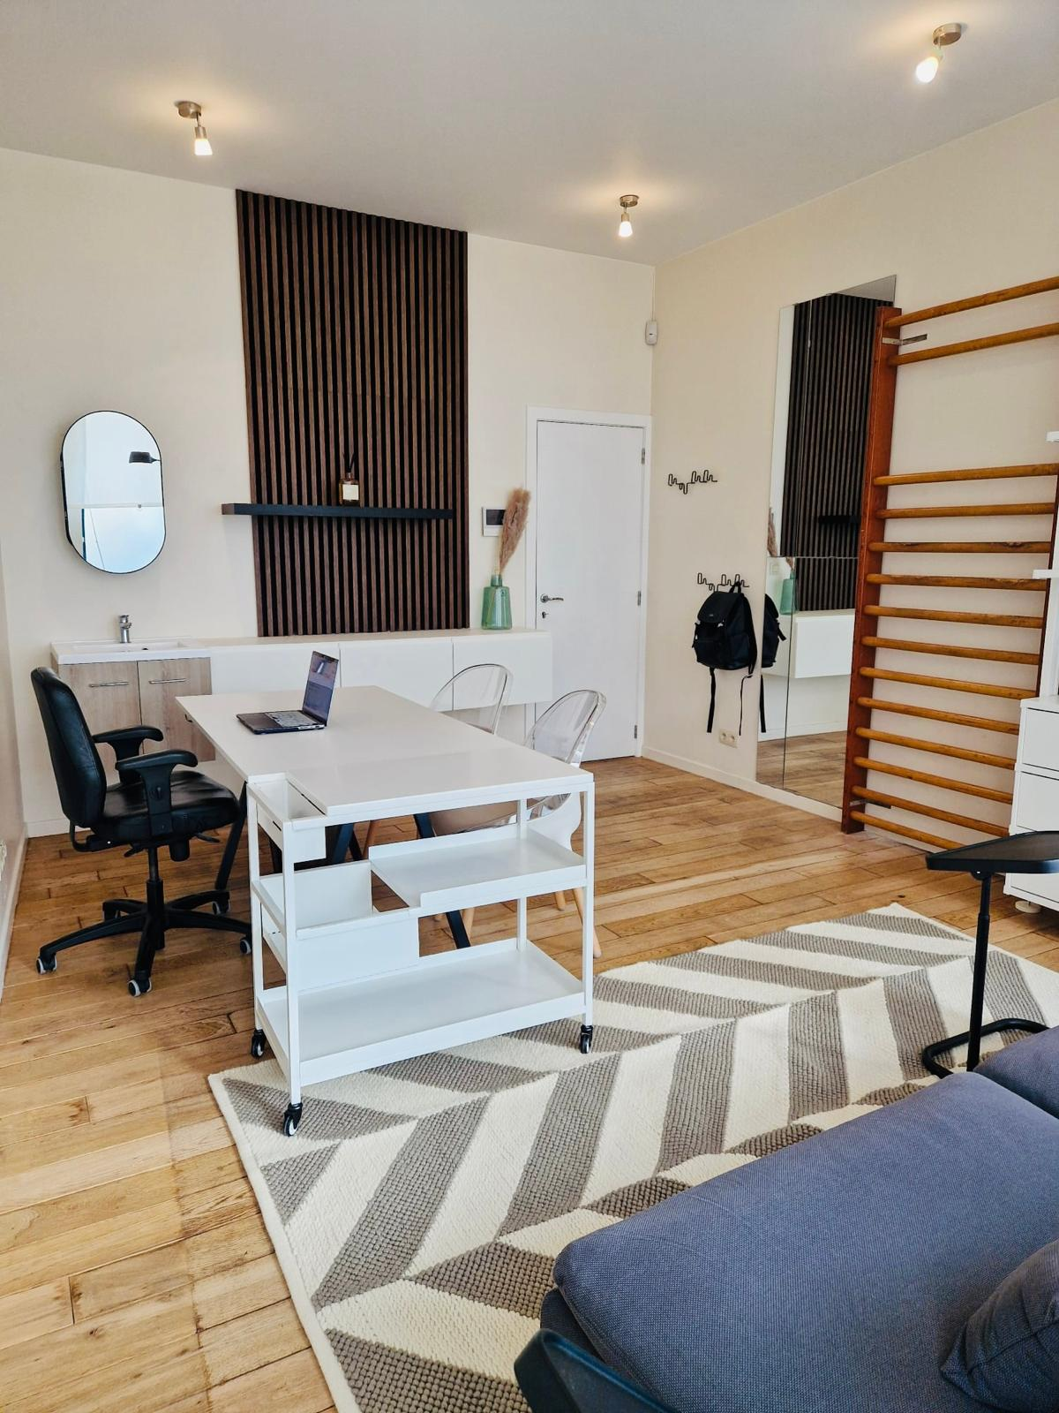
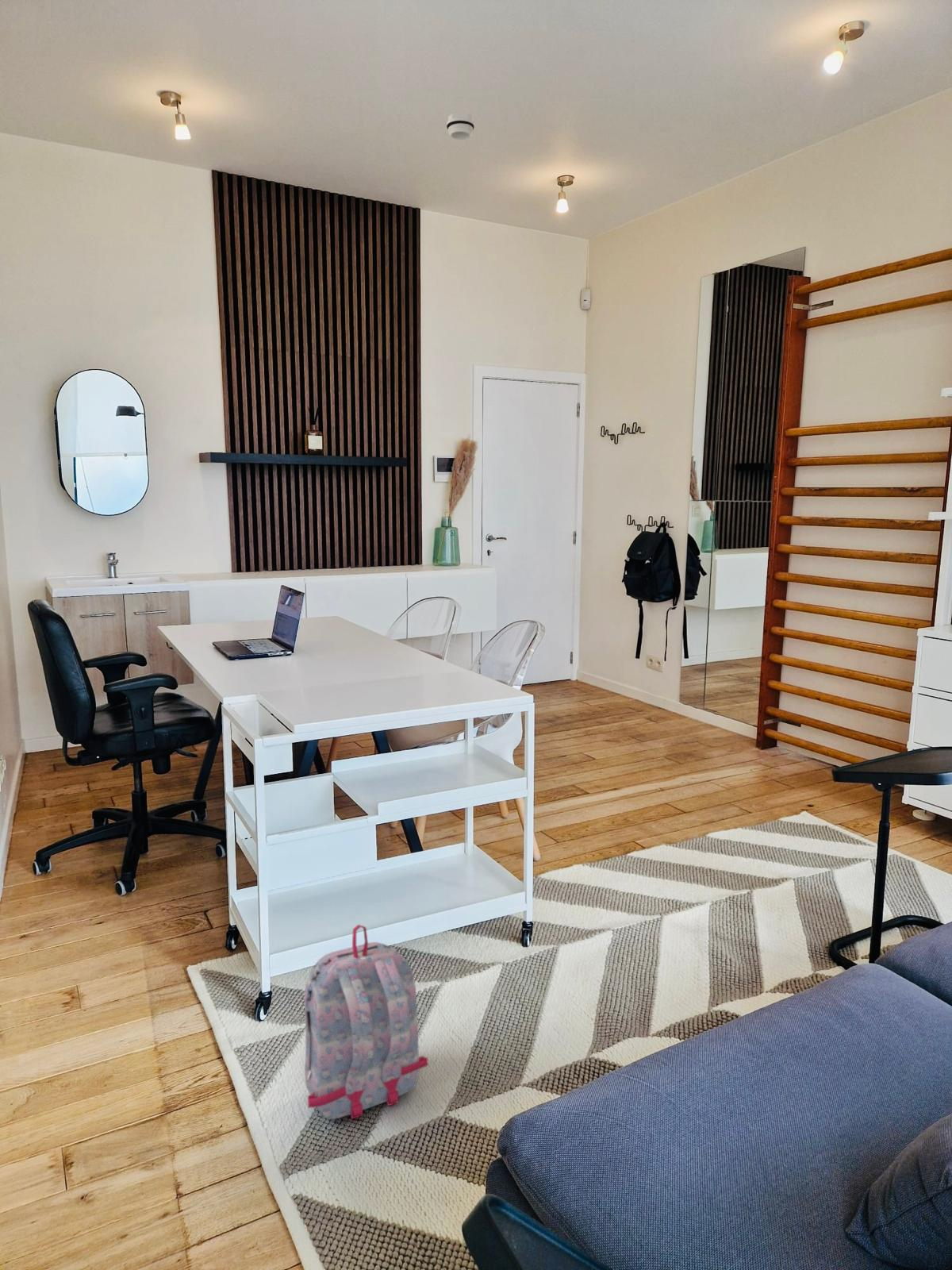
+ backpack (362, 1014)
+ smoke detector (460, 126)
